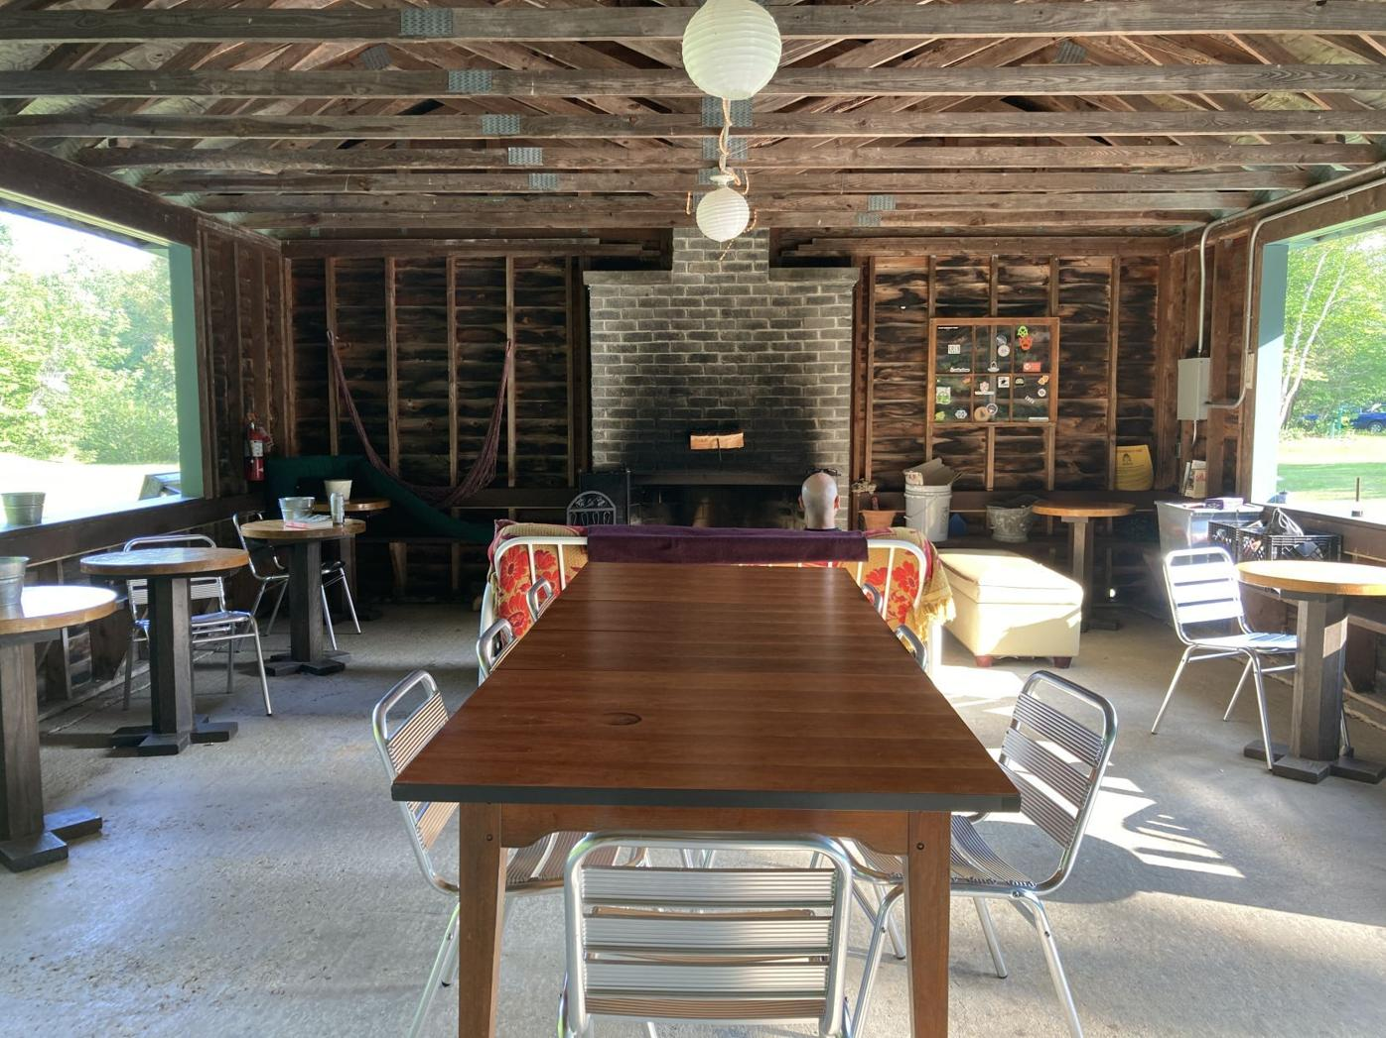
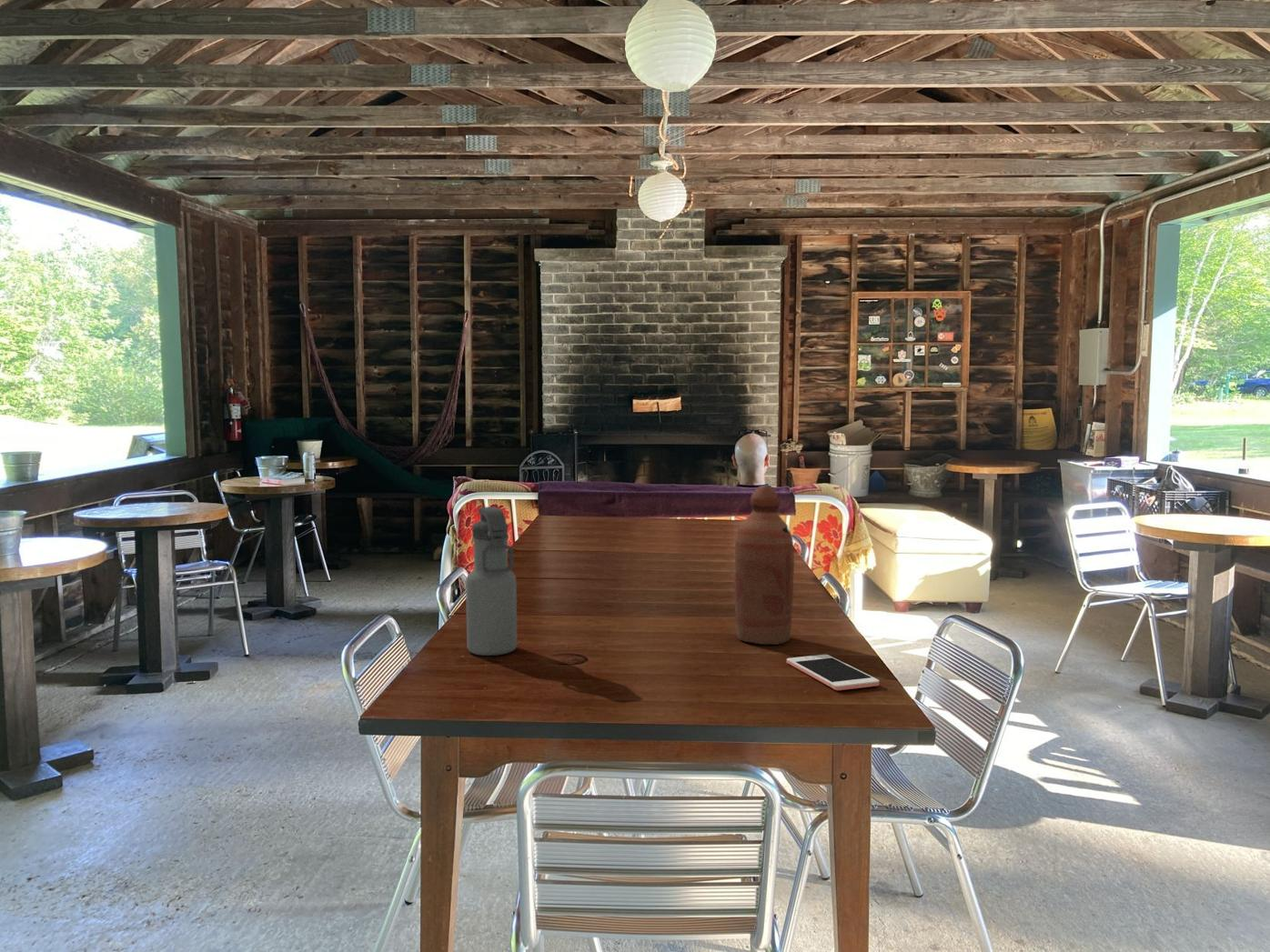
+ cell phone (831, 671)
+ bottle (764, 562)
+ water bottle (491, 579)
